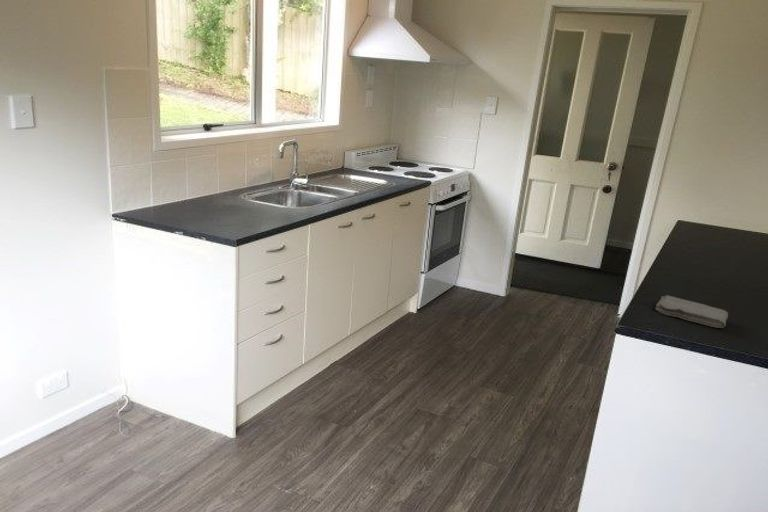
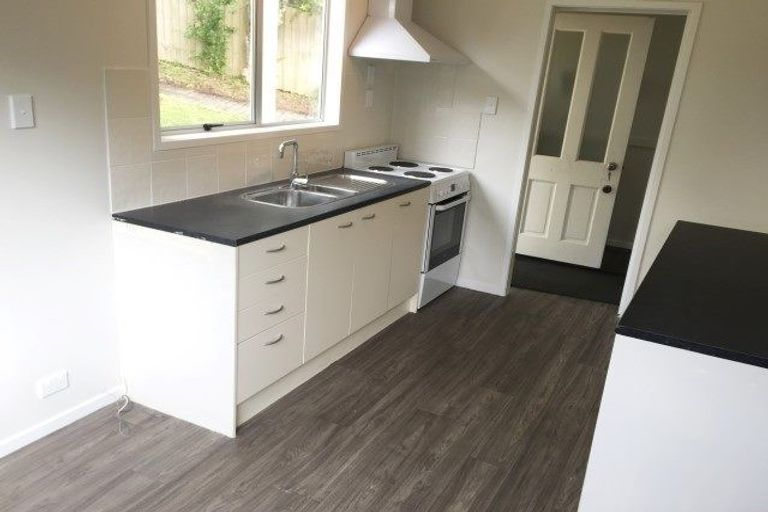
- washcloth (692, 310)
